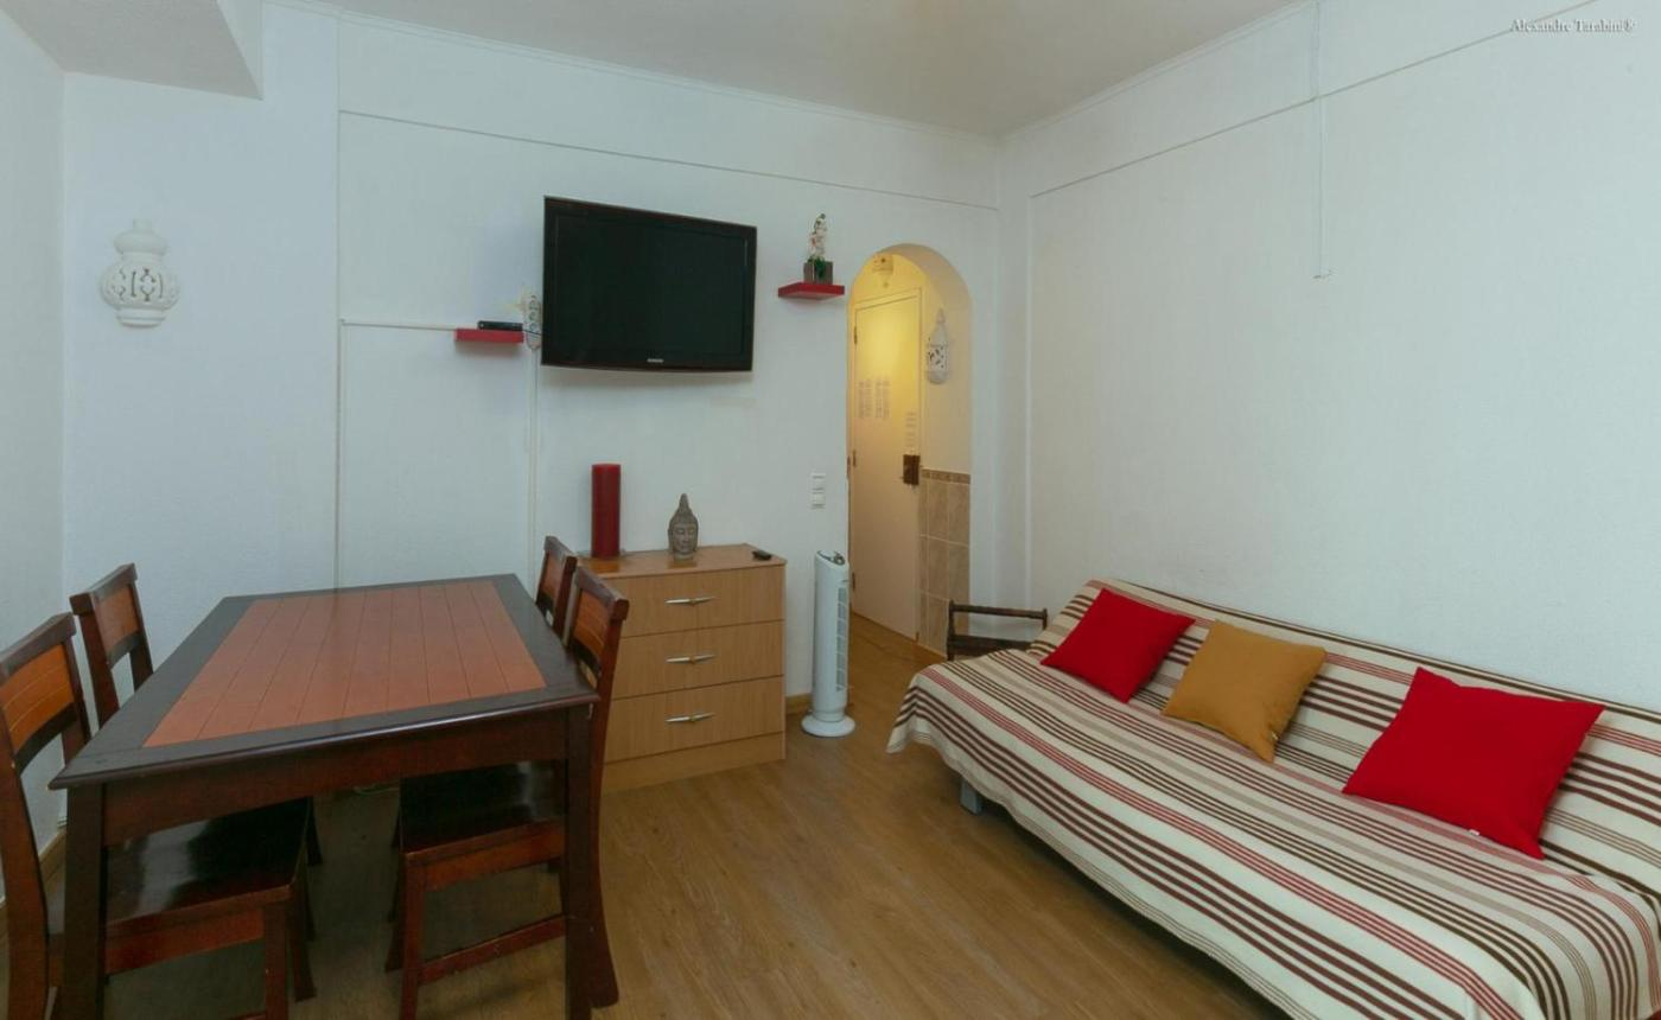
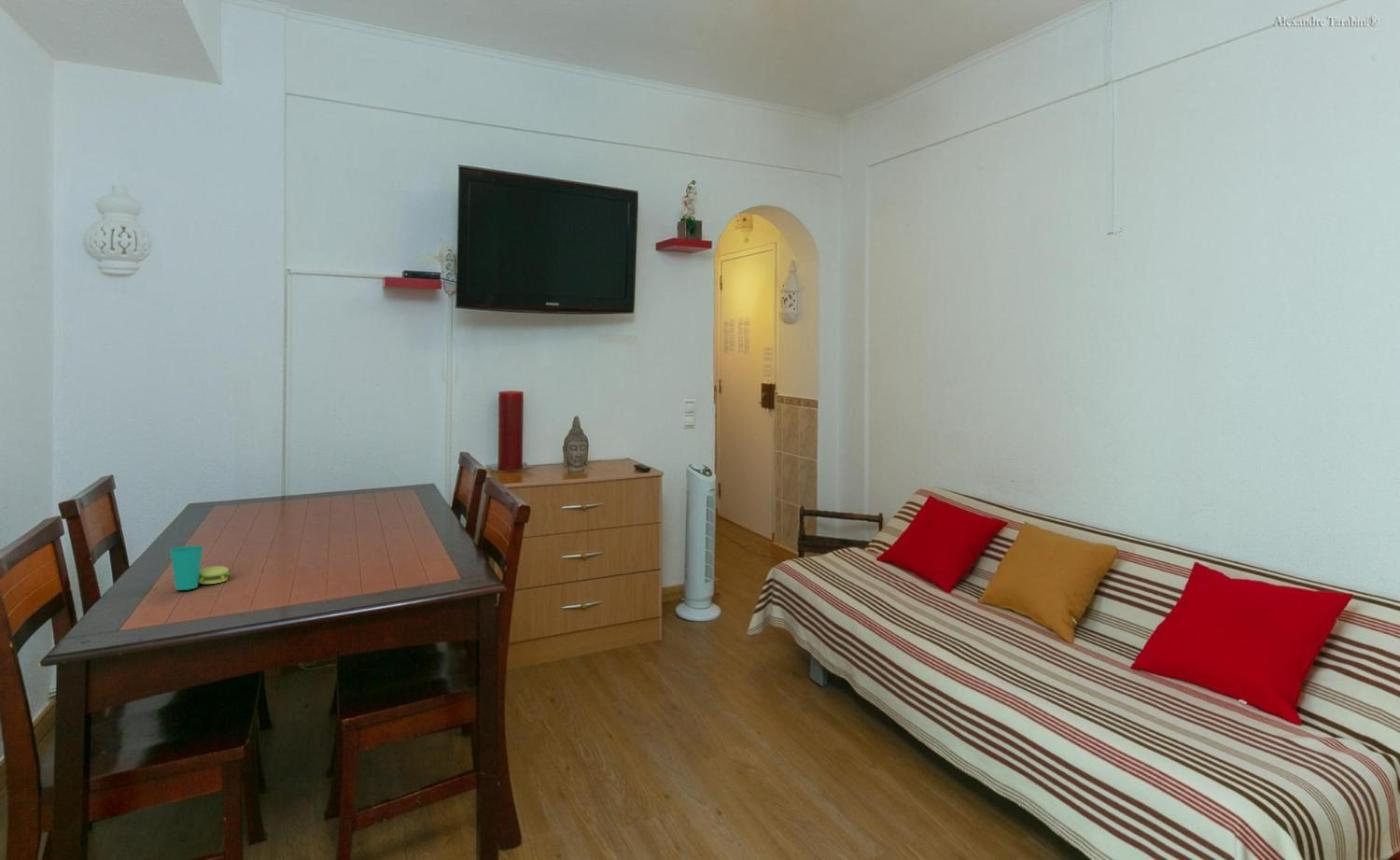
+ cup (200, 565)
